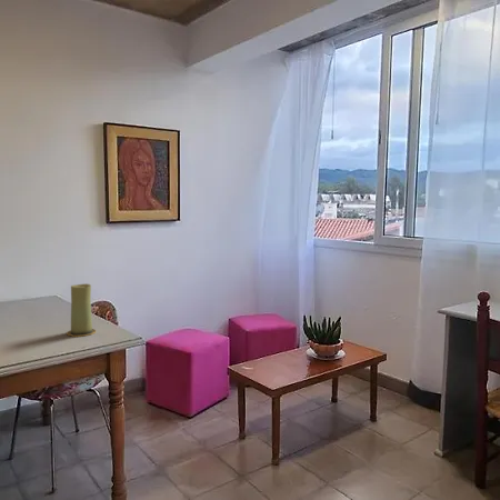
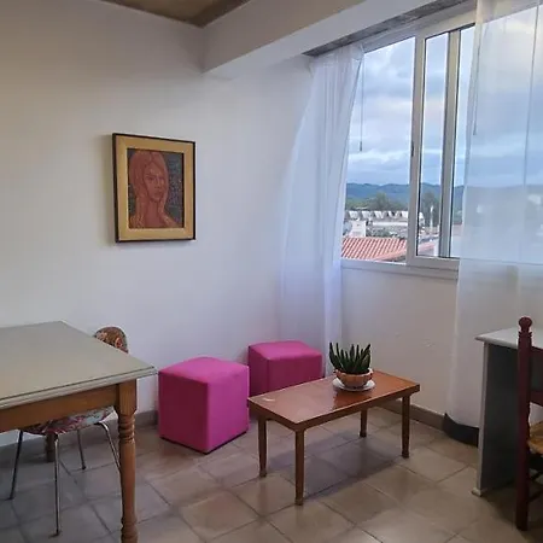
- candle (81, 308)
